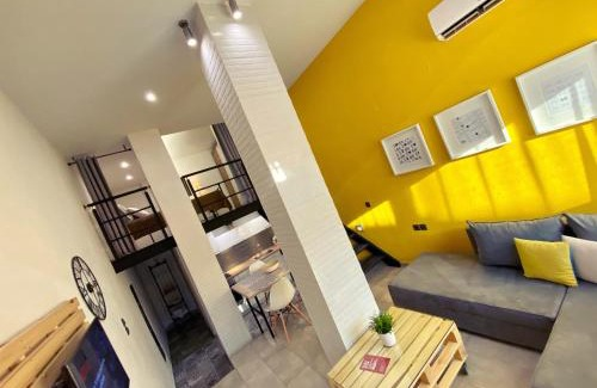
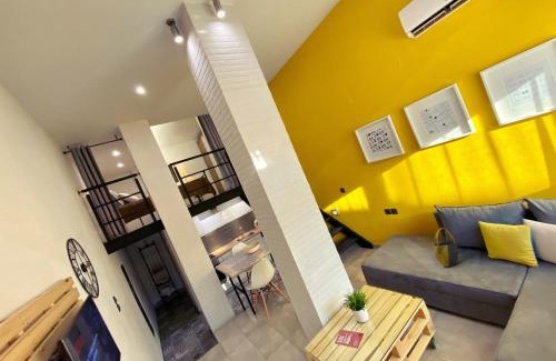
+ tote bag (445, 247)
